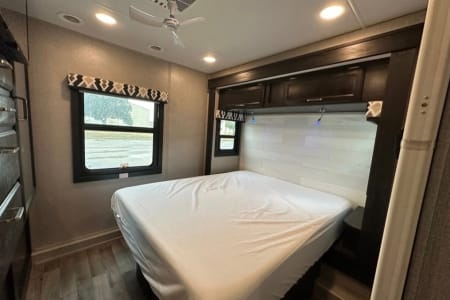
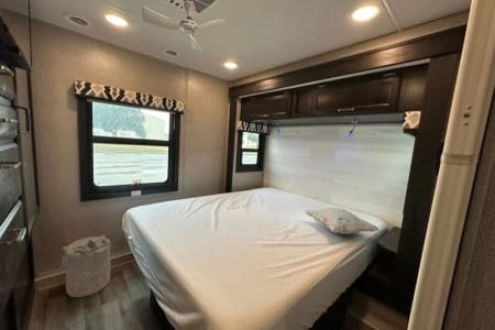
+ laundry hamper (87, 263)
+ decorative pillow (338, 220)
